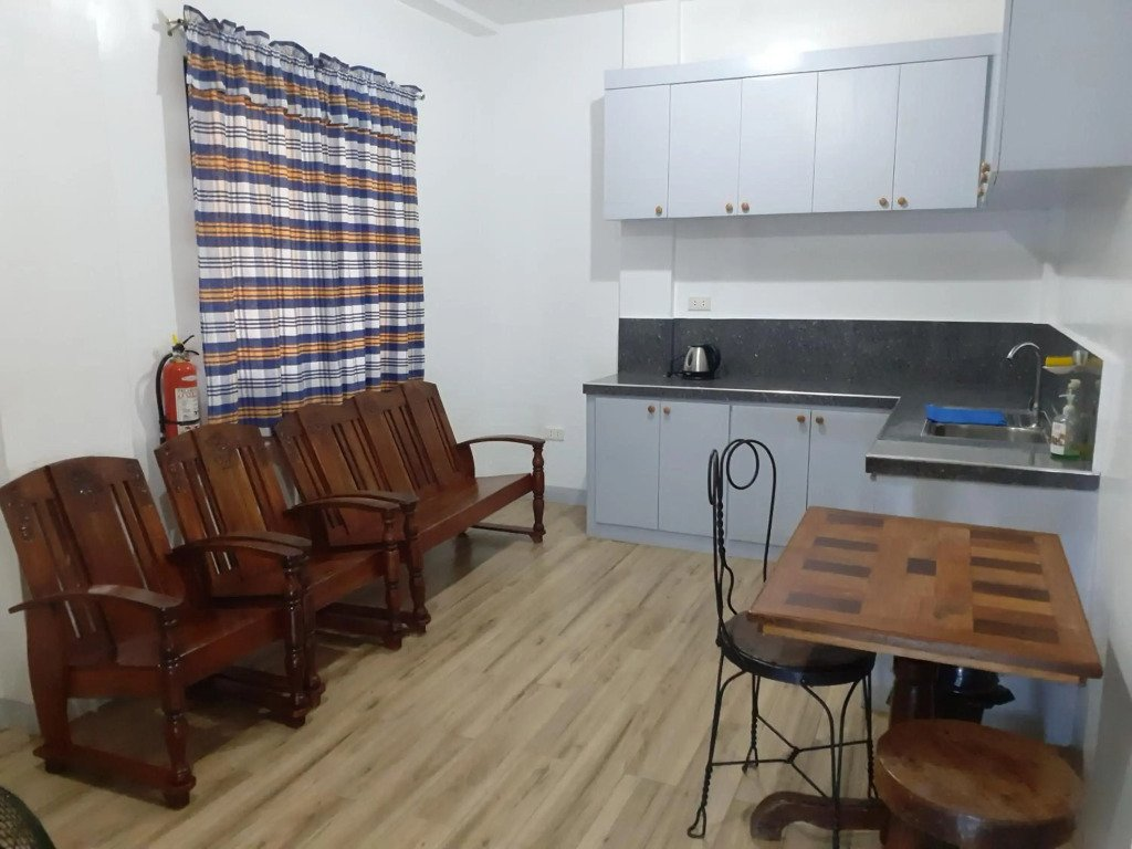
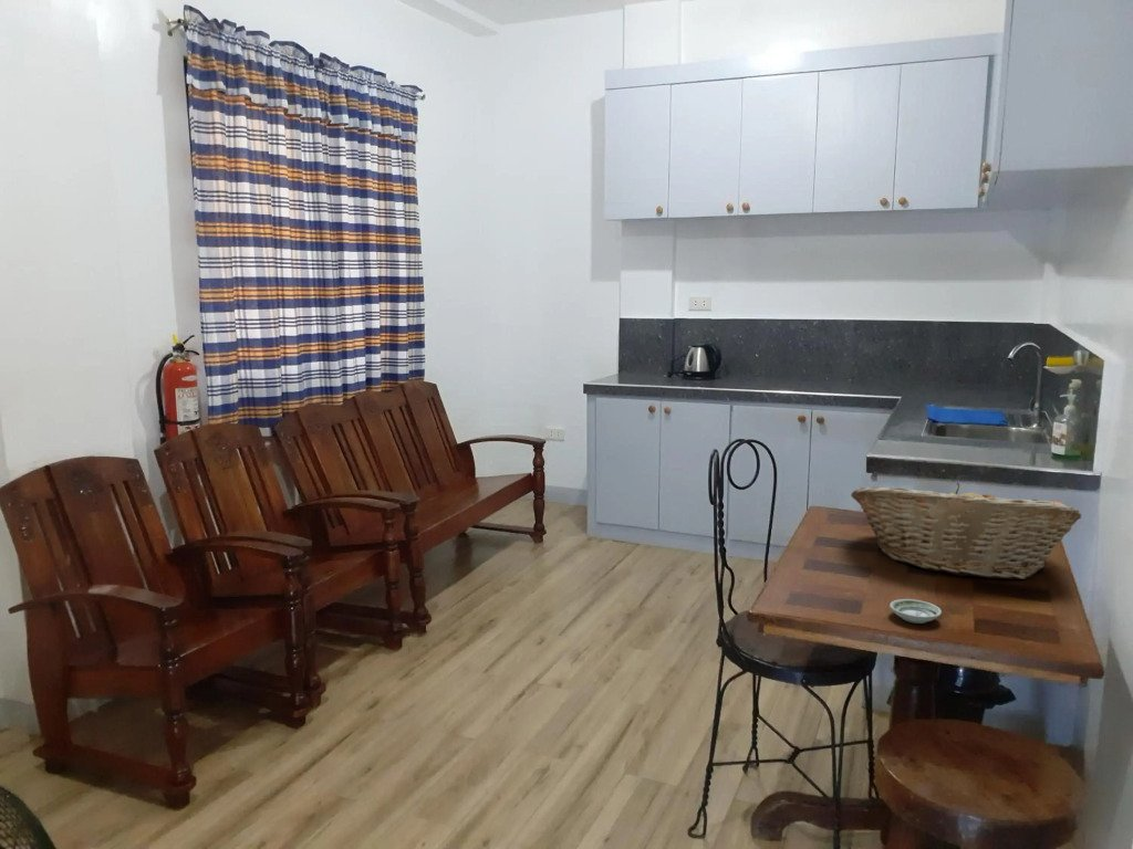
+ saucer (914, 612)
+ fruit basket (958, 520)
